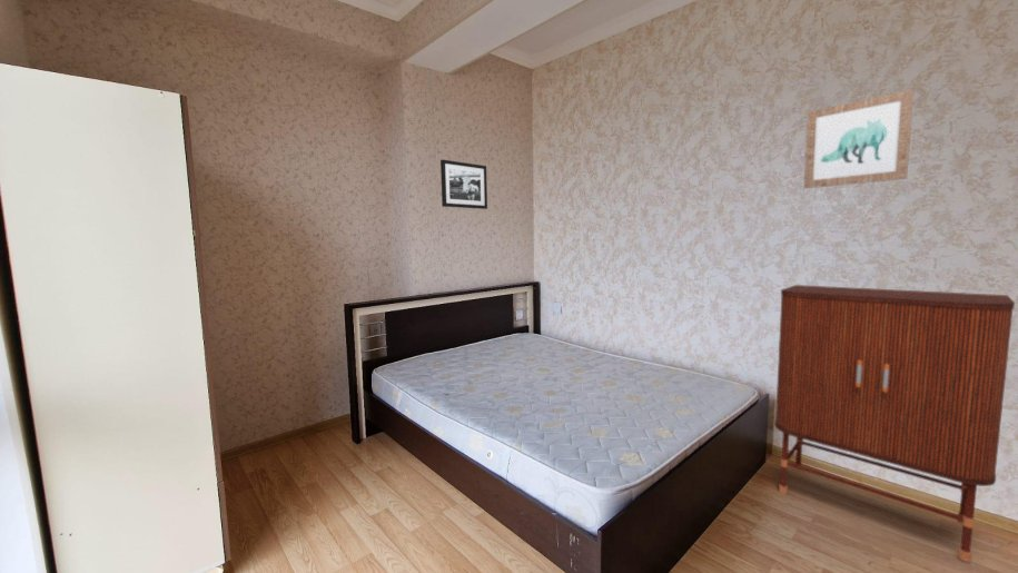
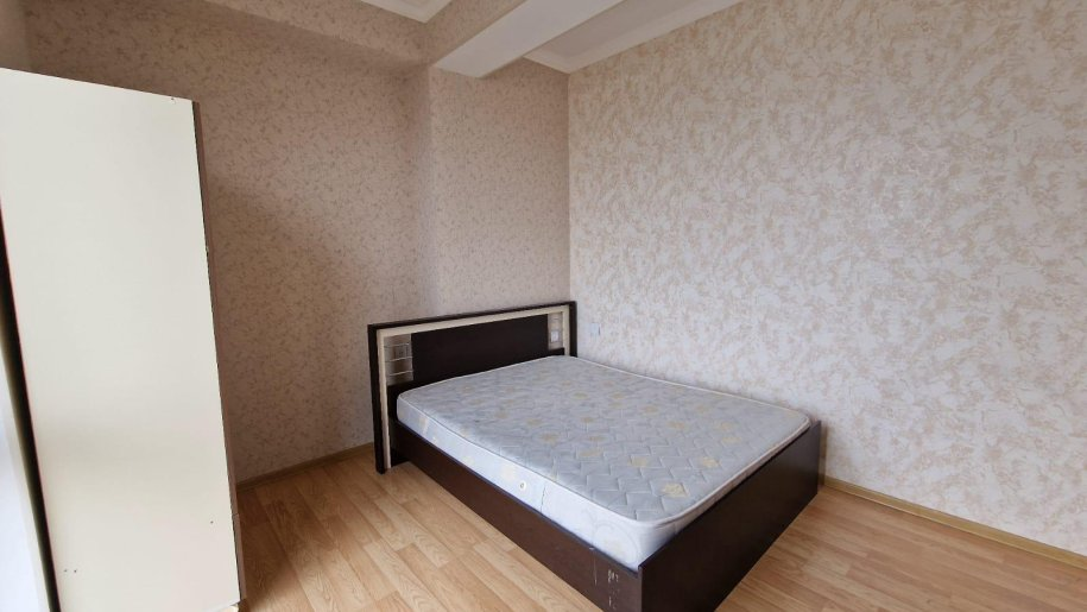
- wall art (853, 142)
- picture frame (465, 185)
- bar cabinet (873, 403)
